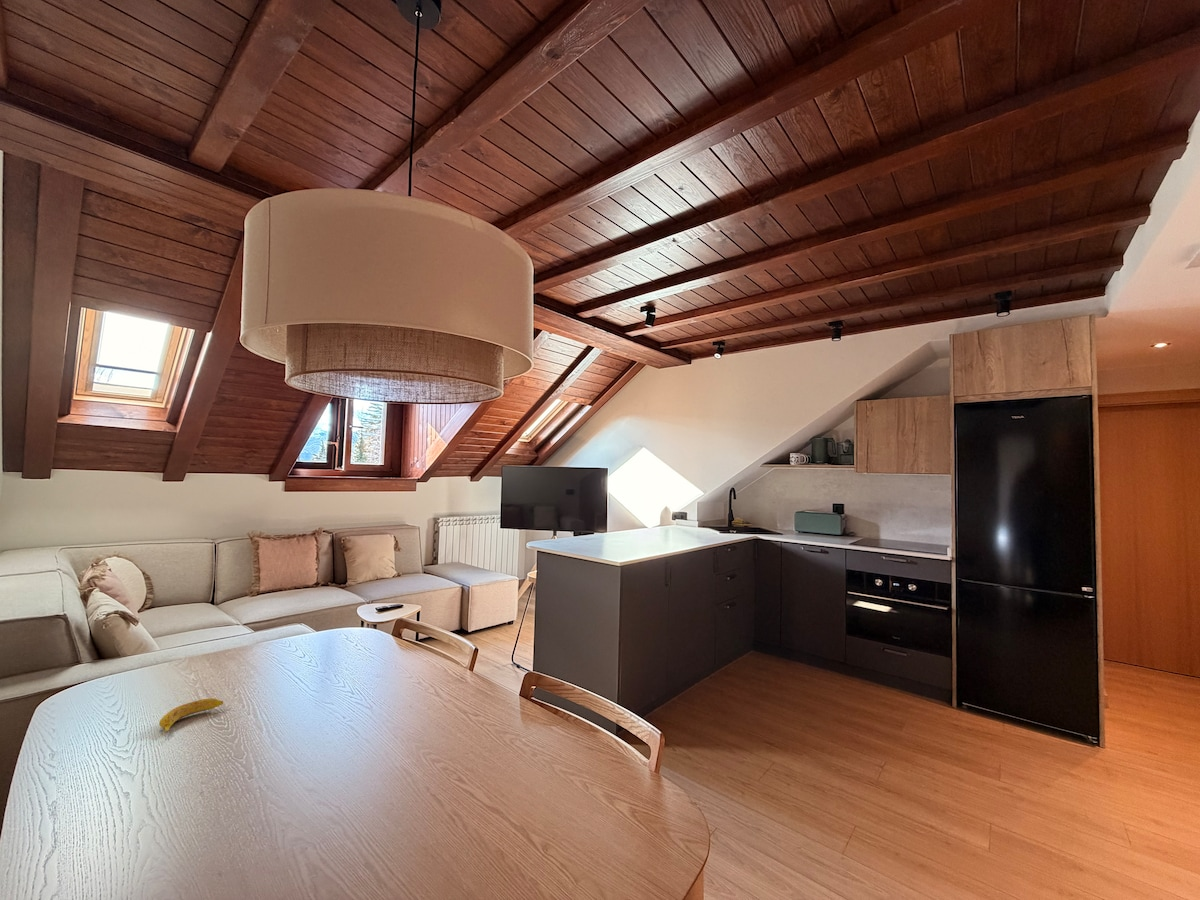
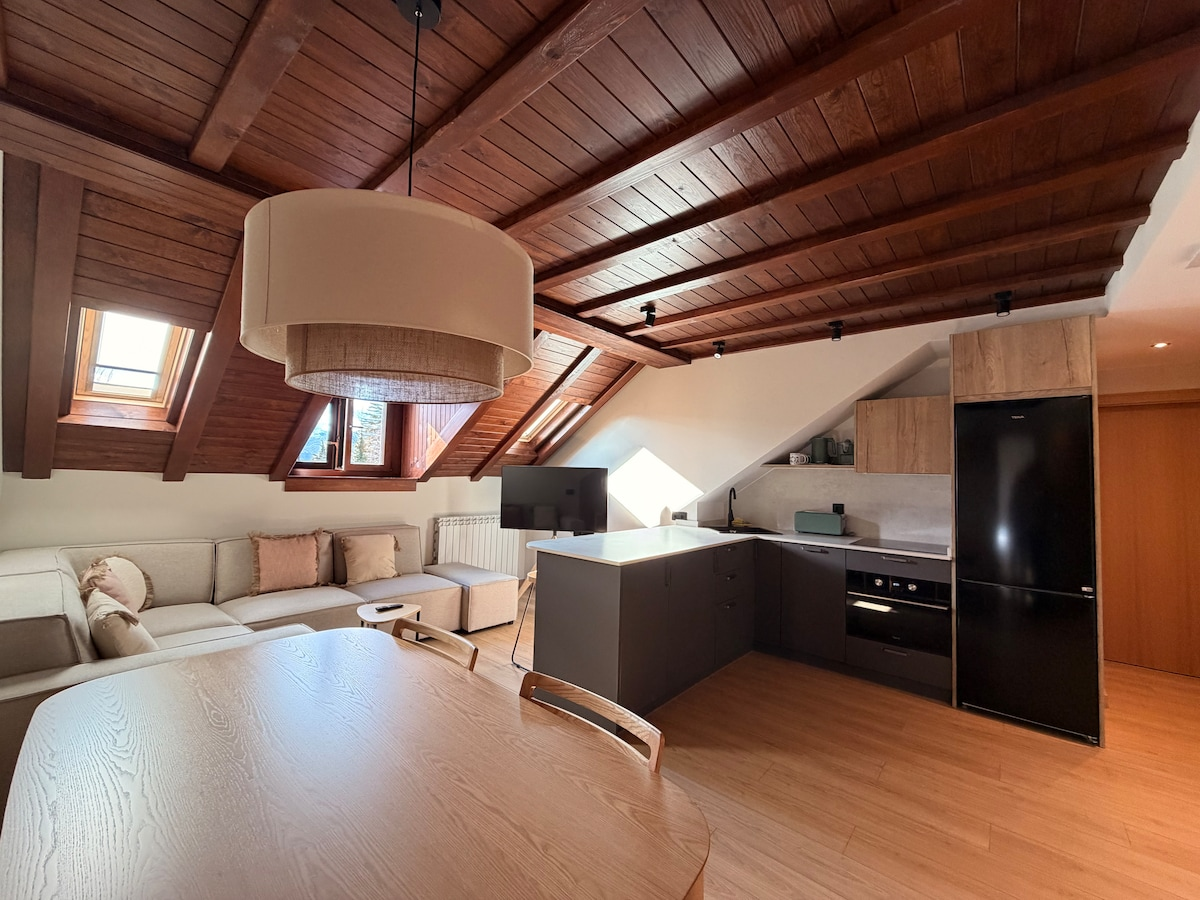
- banana (189, 713)
